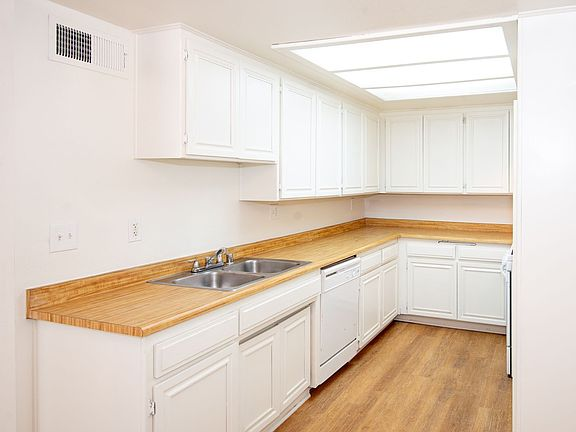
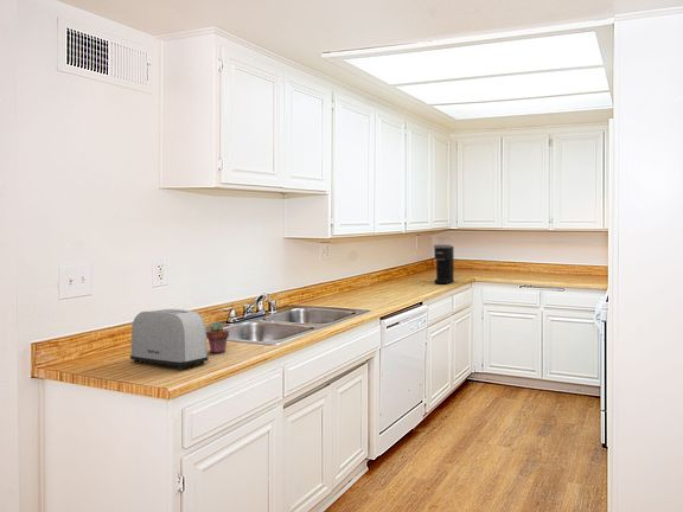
+ potted succulent (217, 337)
+ toaster (167, 335)
+ coffee maker (443, 263)
